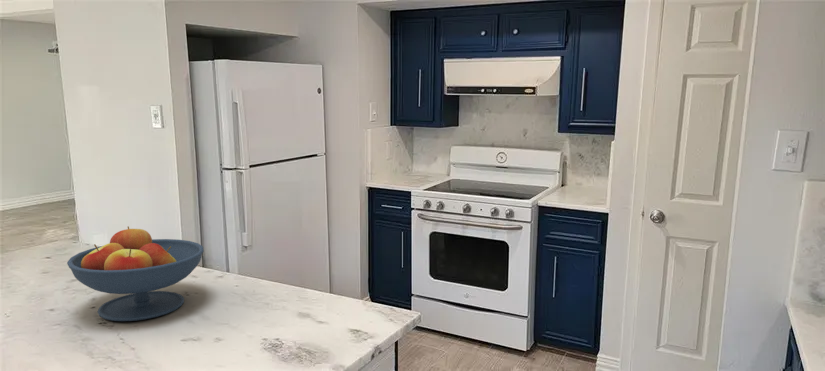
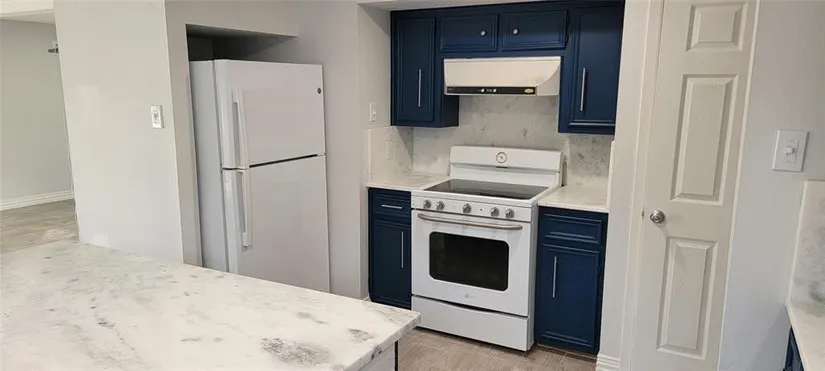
- fruit bowl (140, 270)
